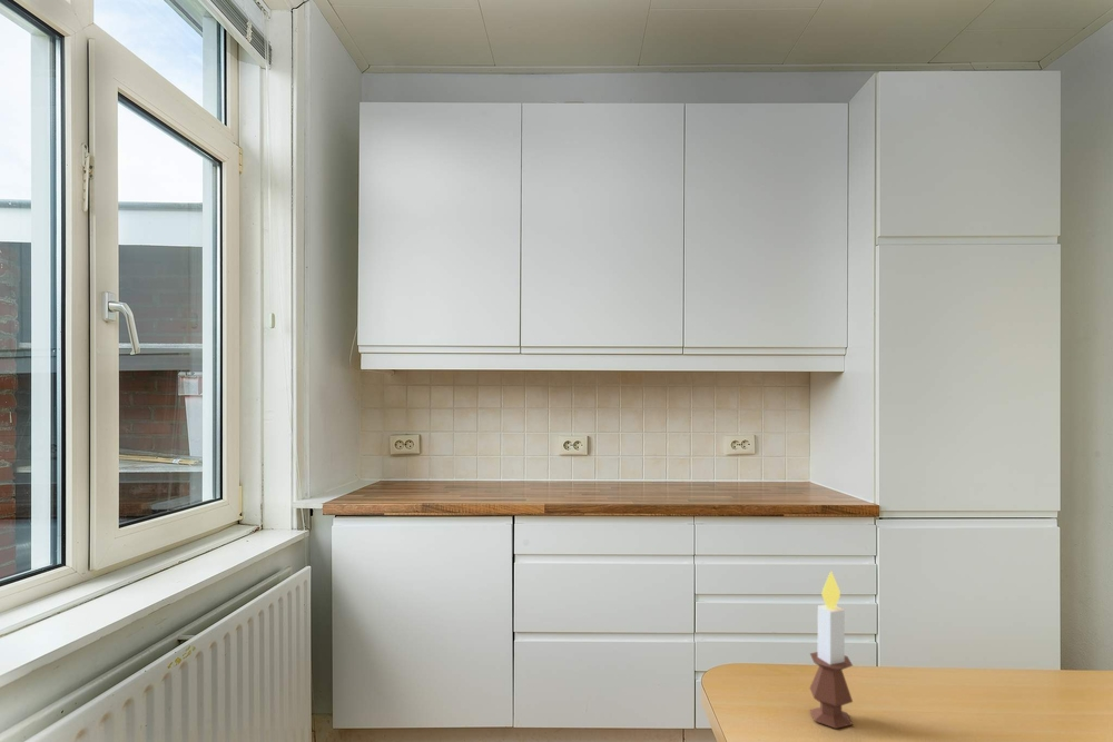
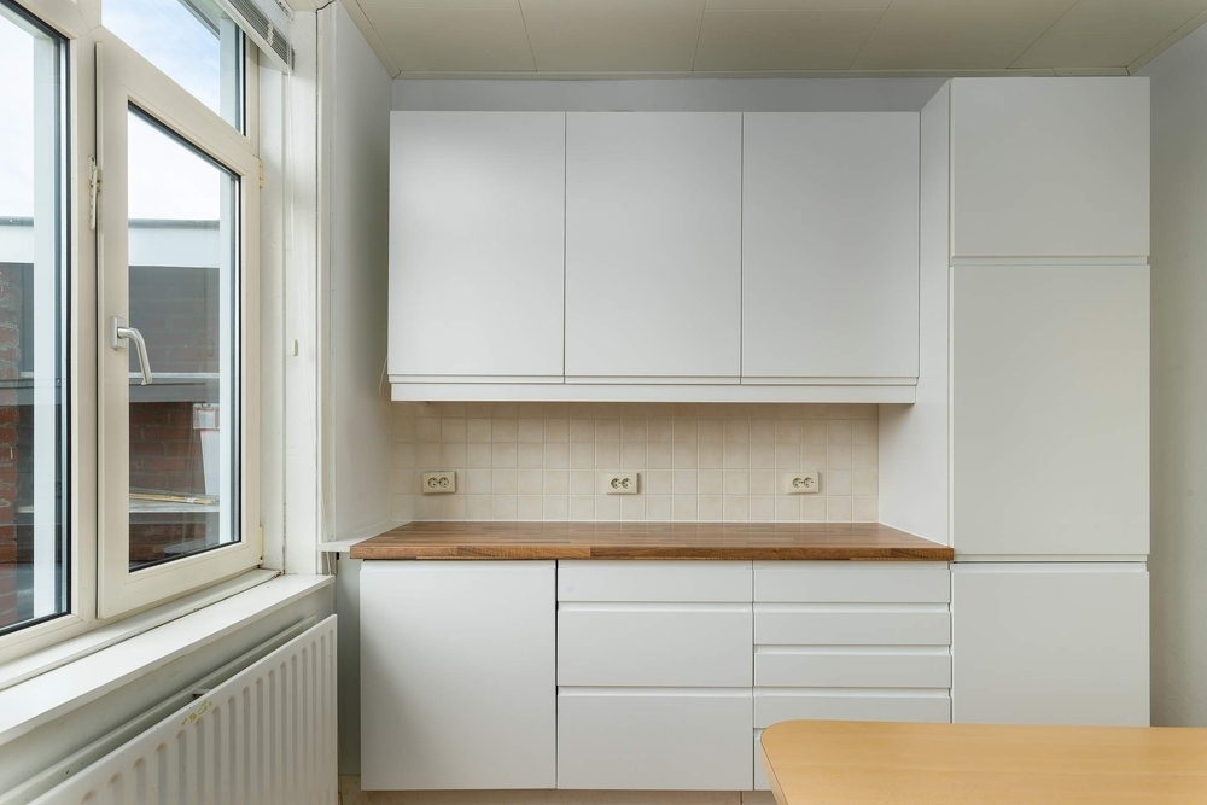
- candle (830, 643)
